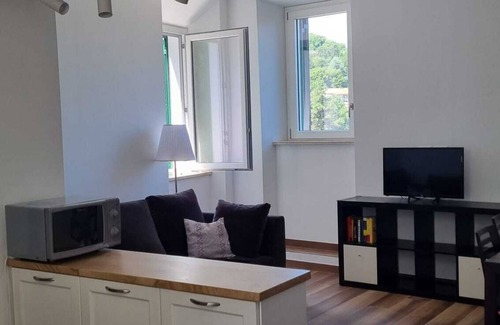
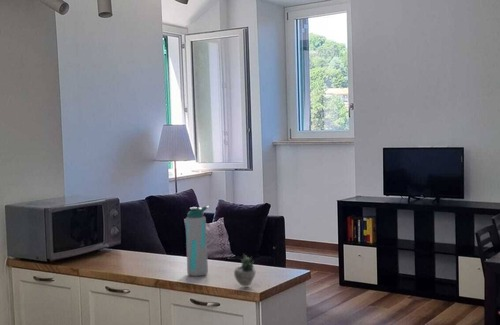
+ succulent plant (252, 266)
+ water bottle (198, 240)
